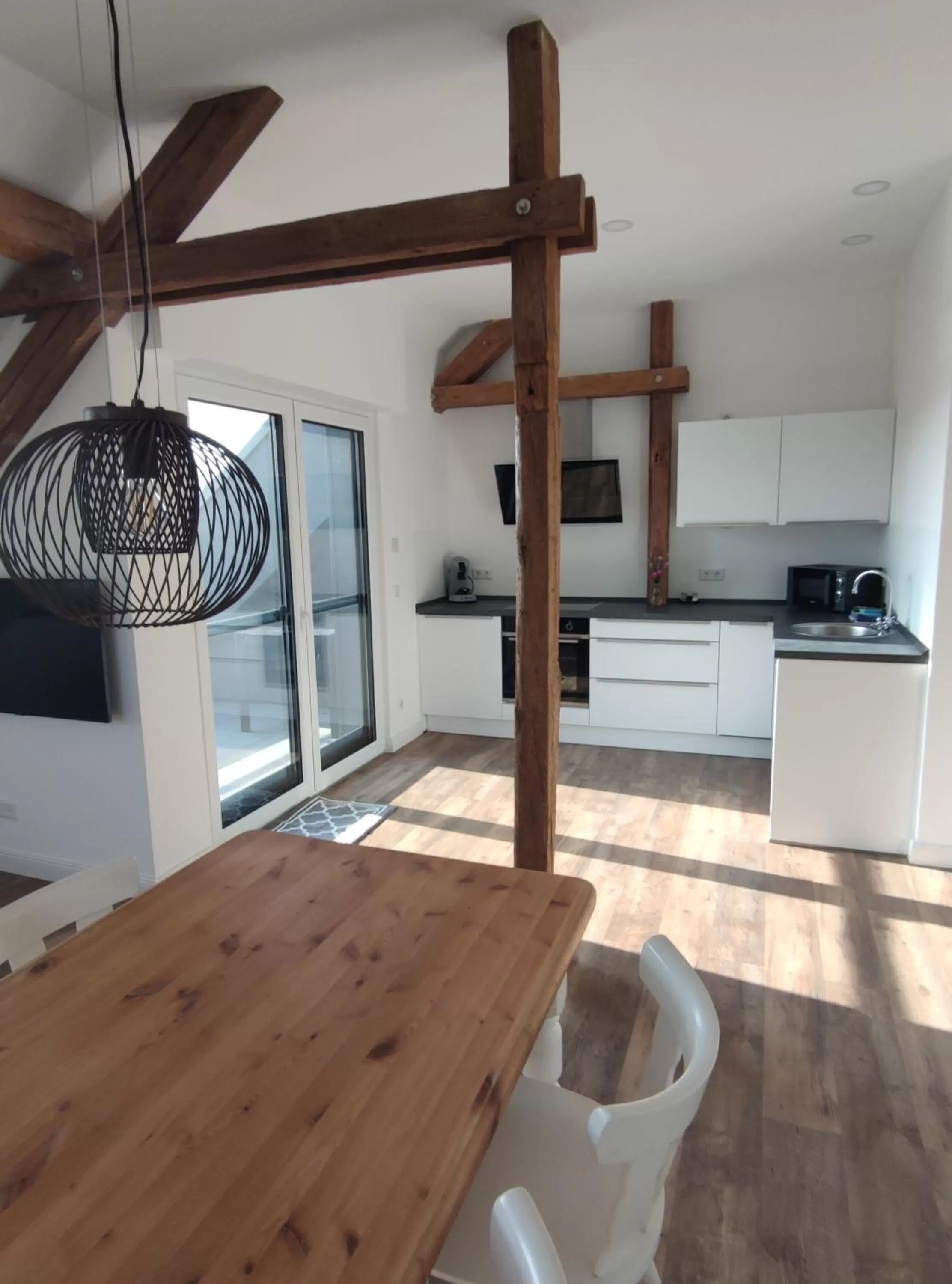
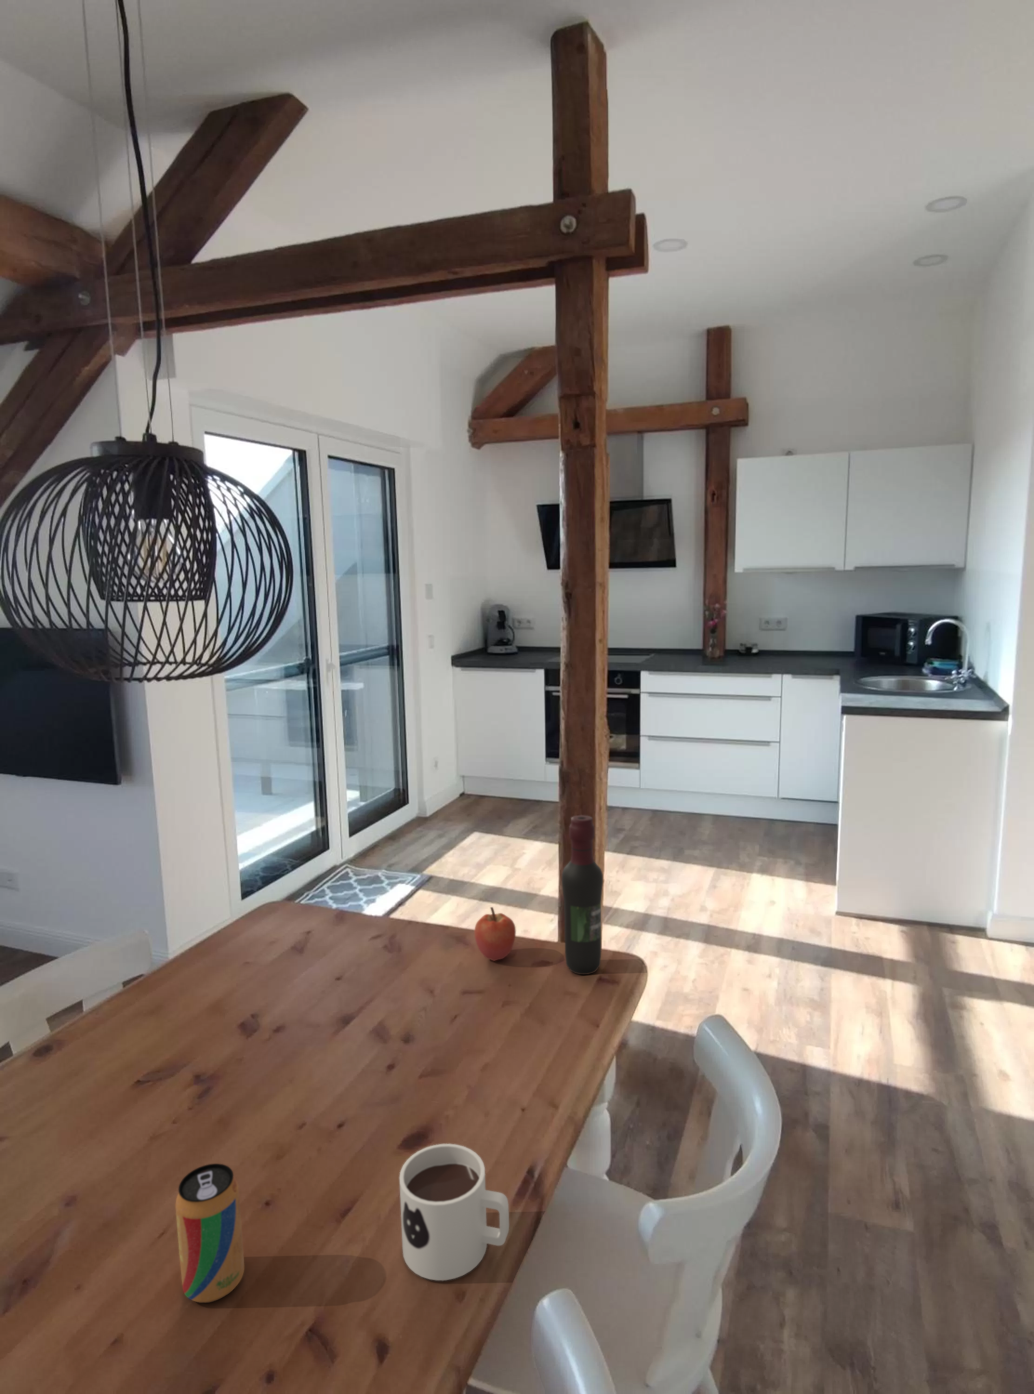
+ beverage can (210, 1231)
+ apple (495, 934)
+ mug (453, 1207)
+ wine bottle (582, 894)
